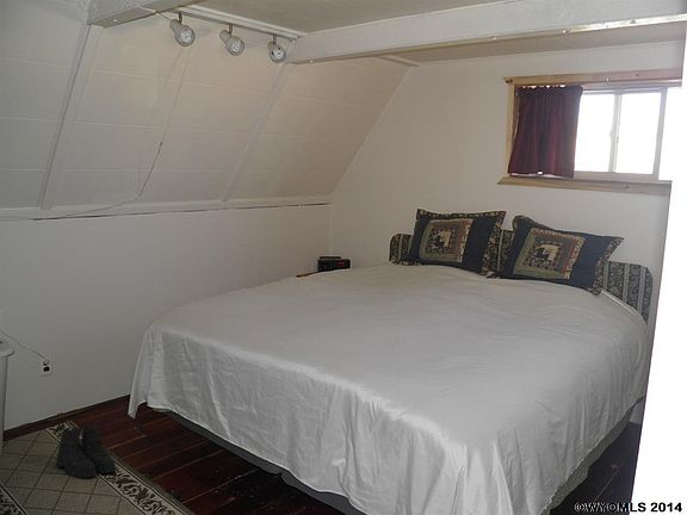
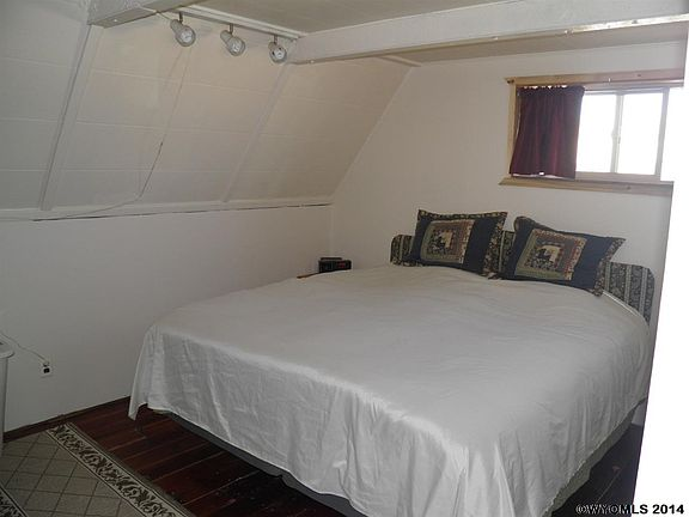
- boots (88, 448)
